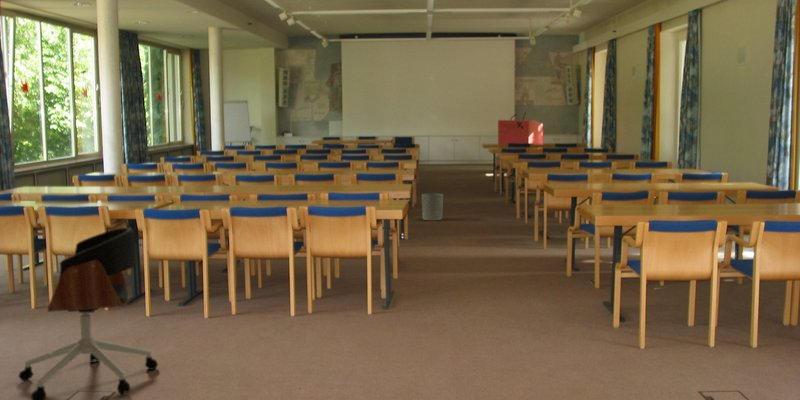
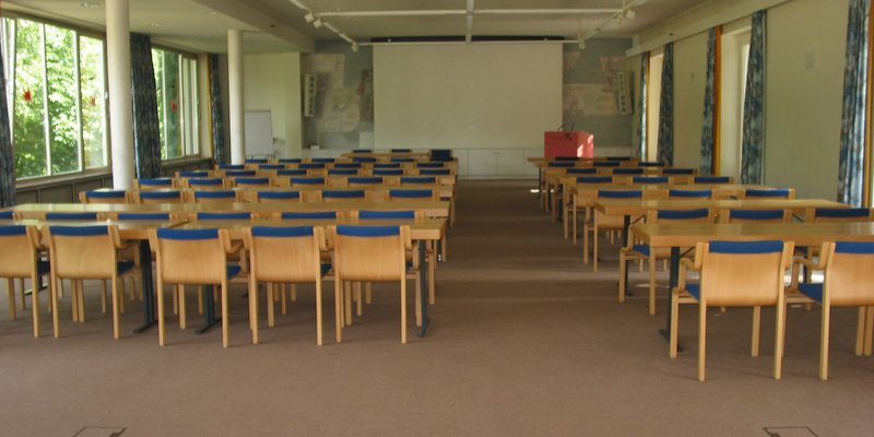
- office chair (85, 305)
- waste bin (432, 206)
